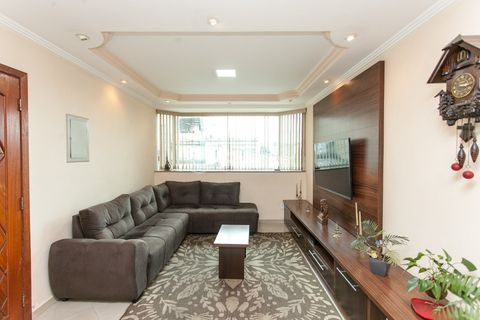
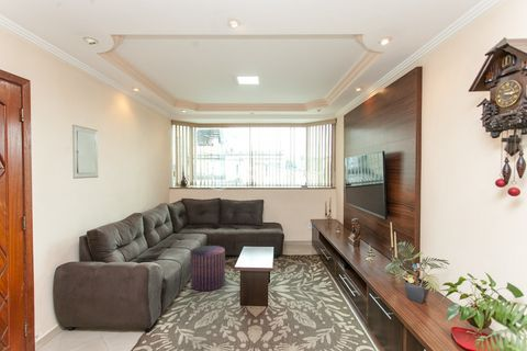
+ pouf (208, 267)
